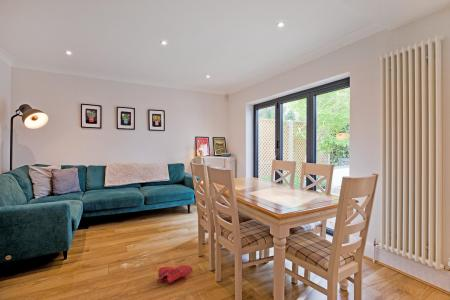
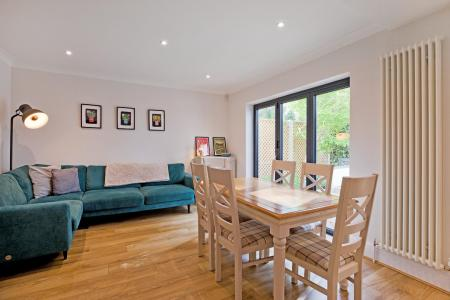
- shoe (174, 273)
